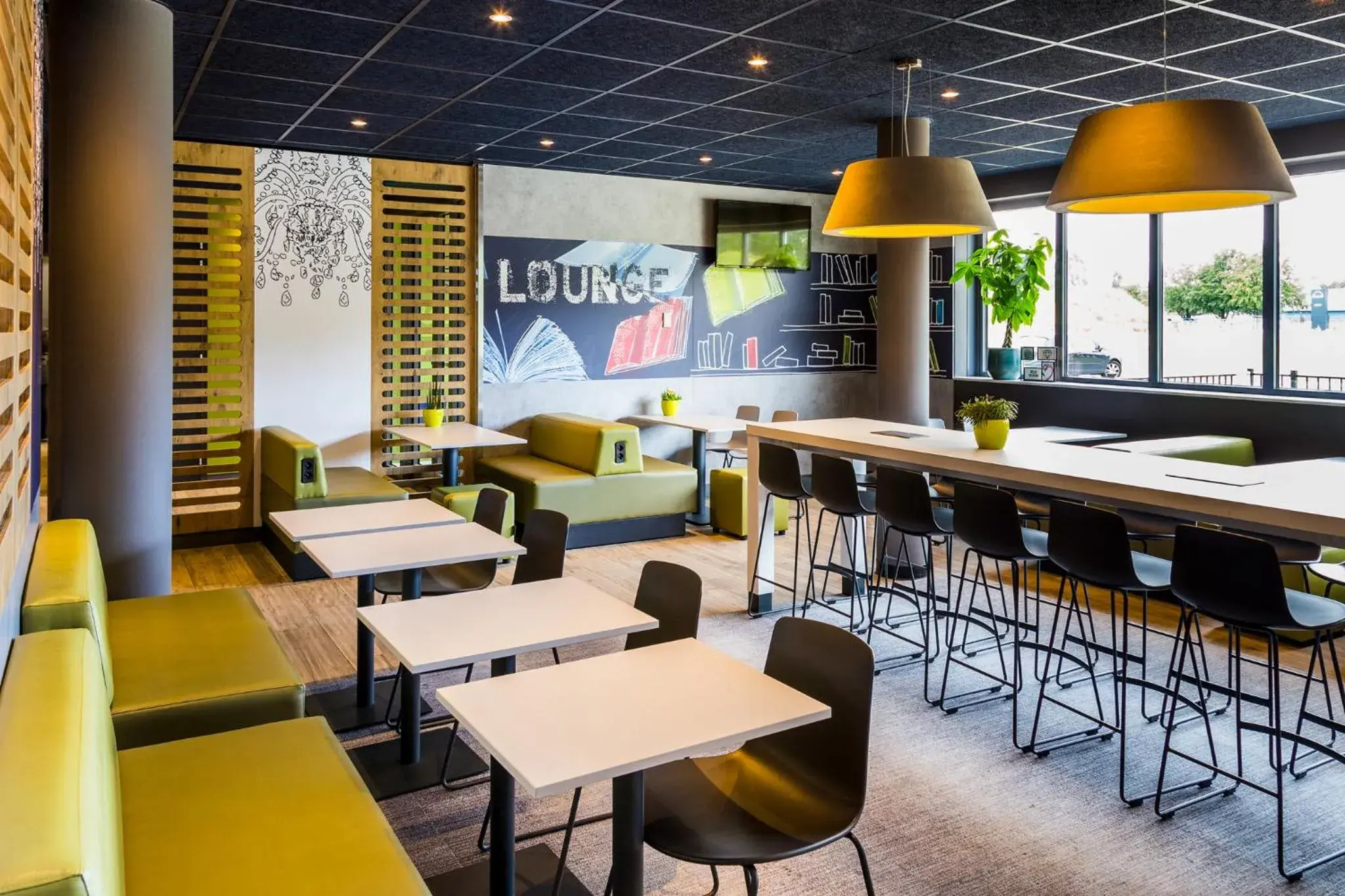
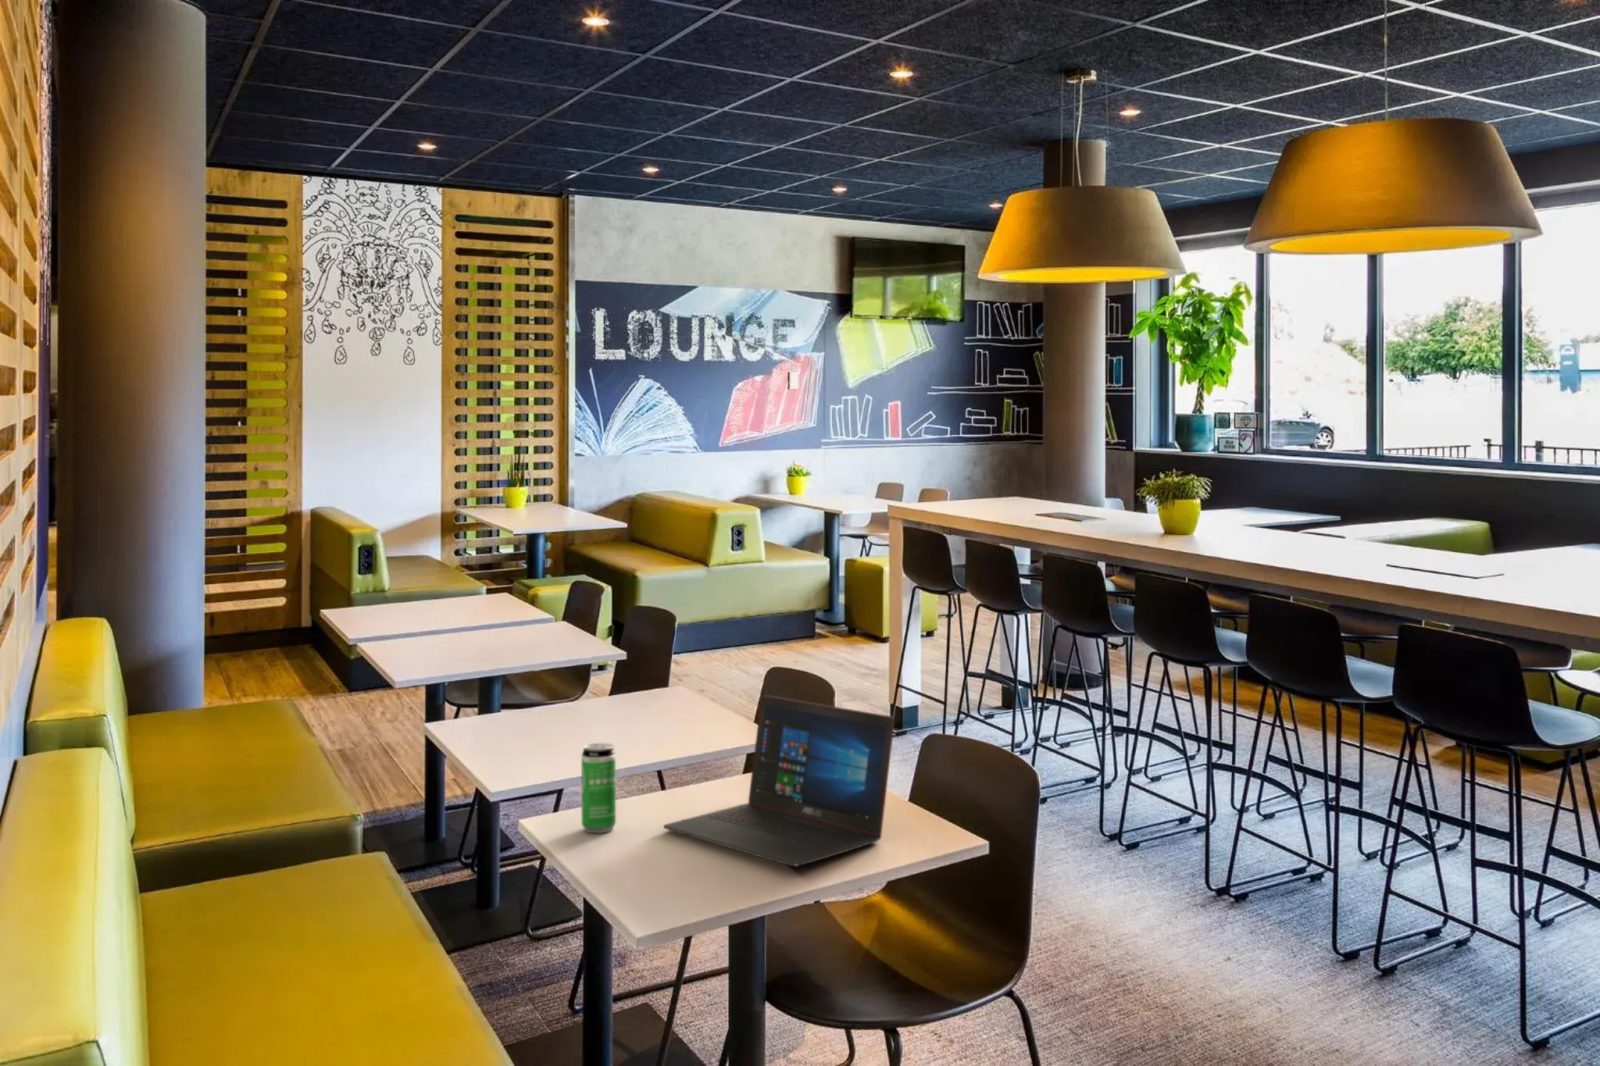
+ laptop (777, 775)
+ beverage can (598, 788)
